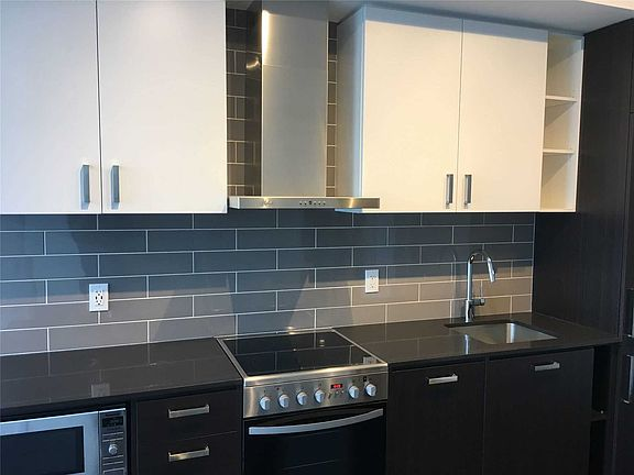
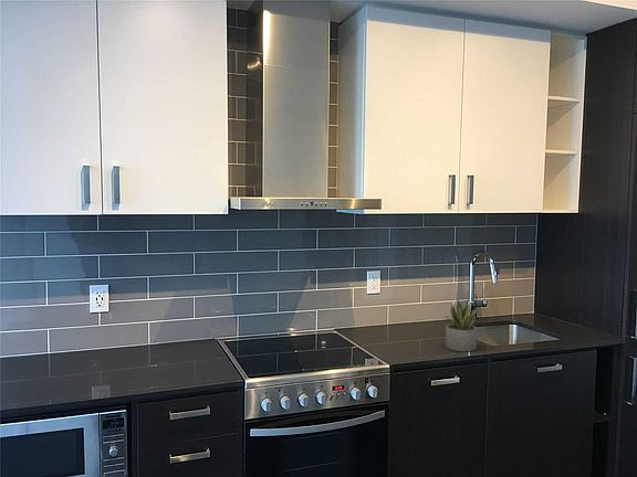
+ succulent plant (461, 324)
